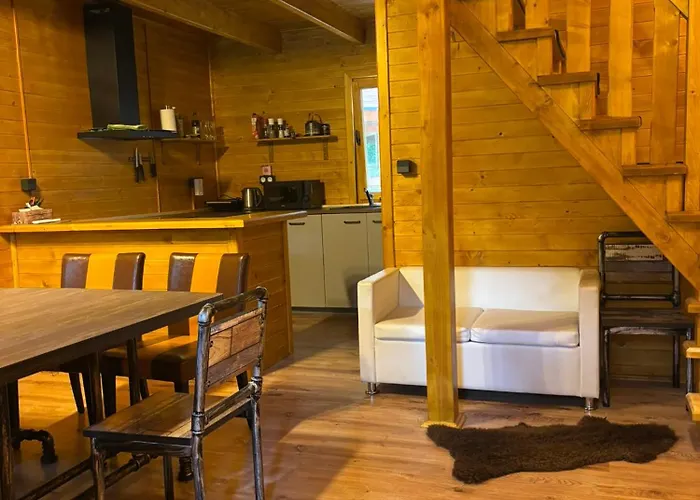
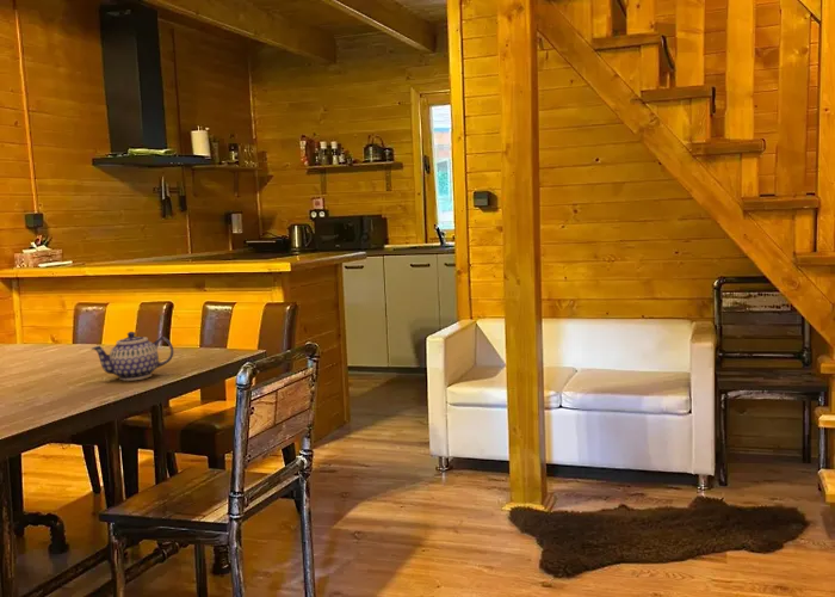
+ teapot (132, 353)
